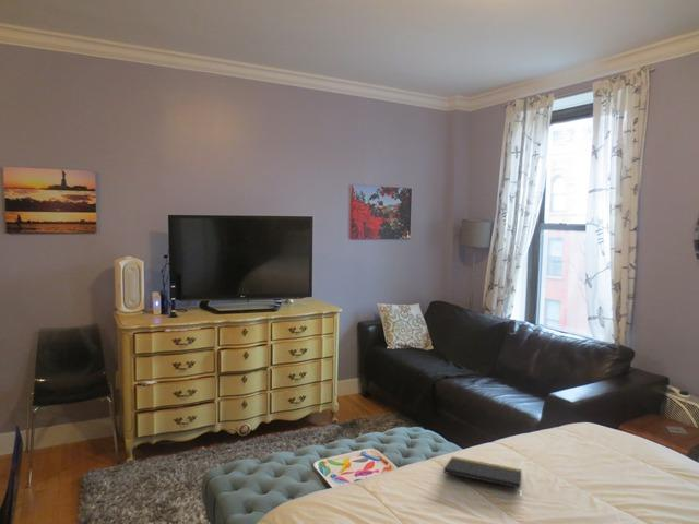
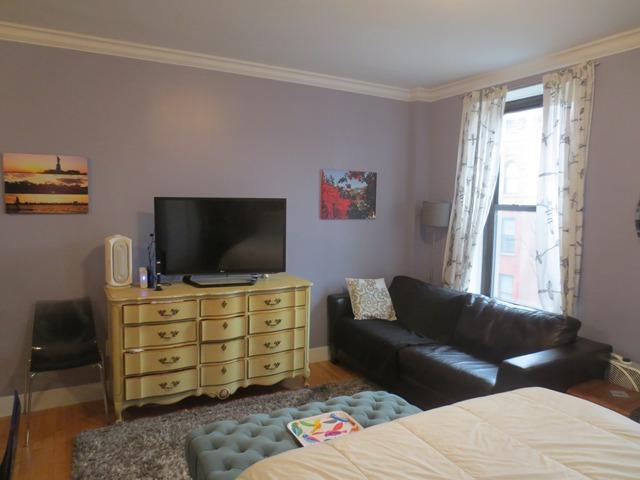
- notepad (483, 471)
